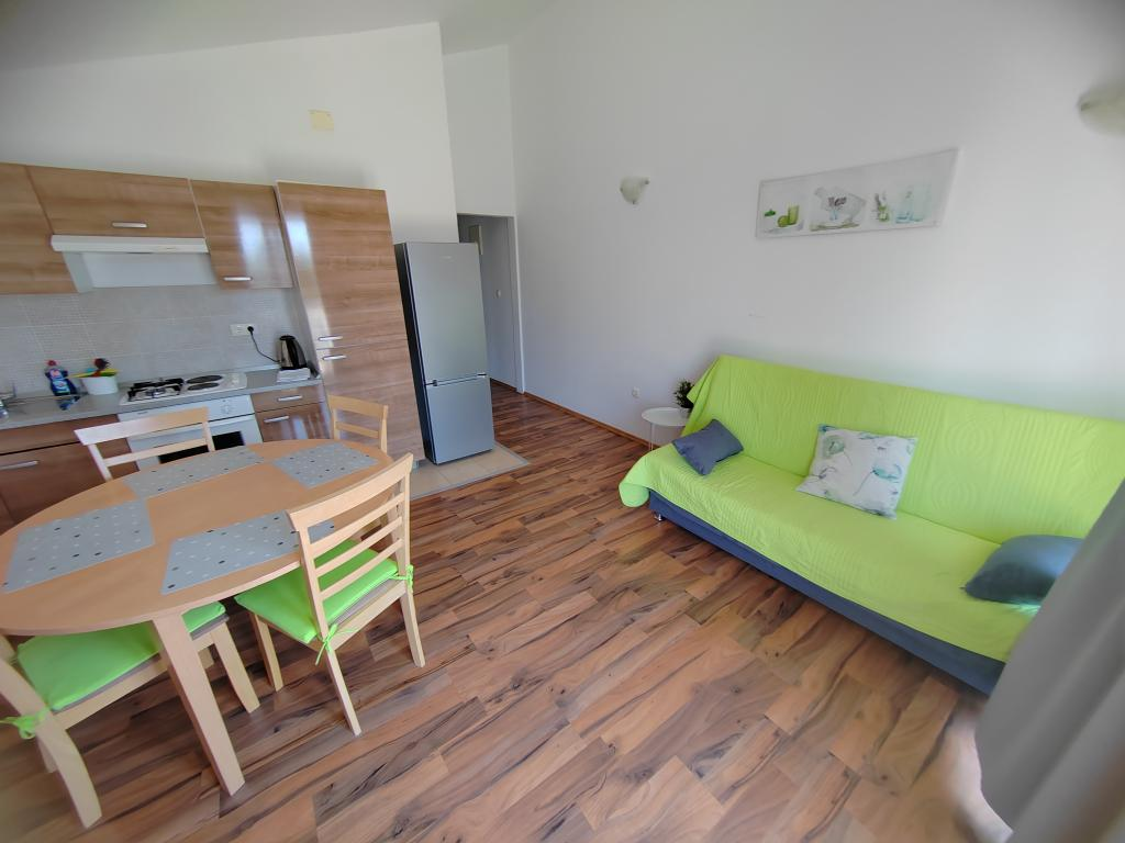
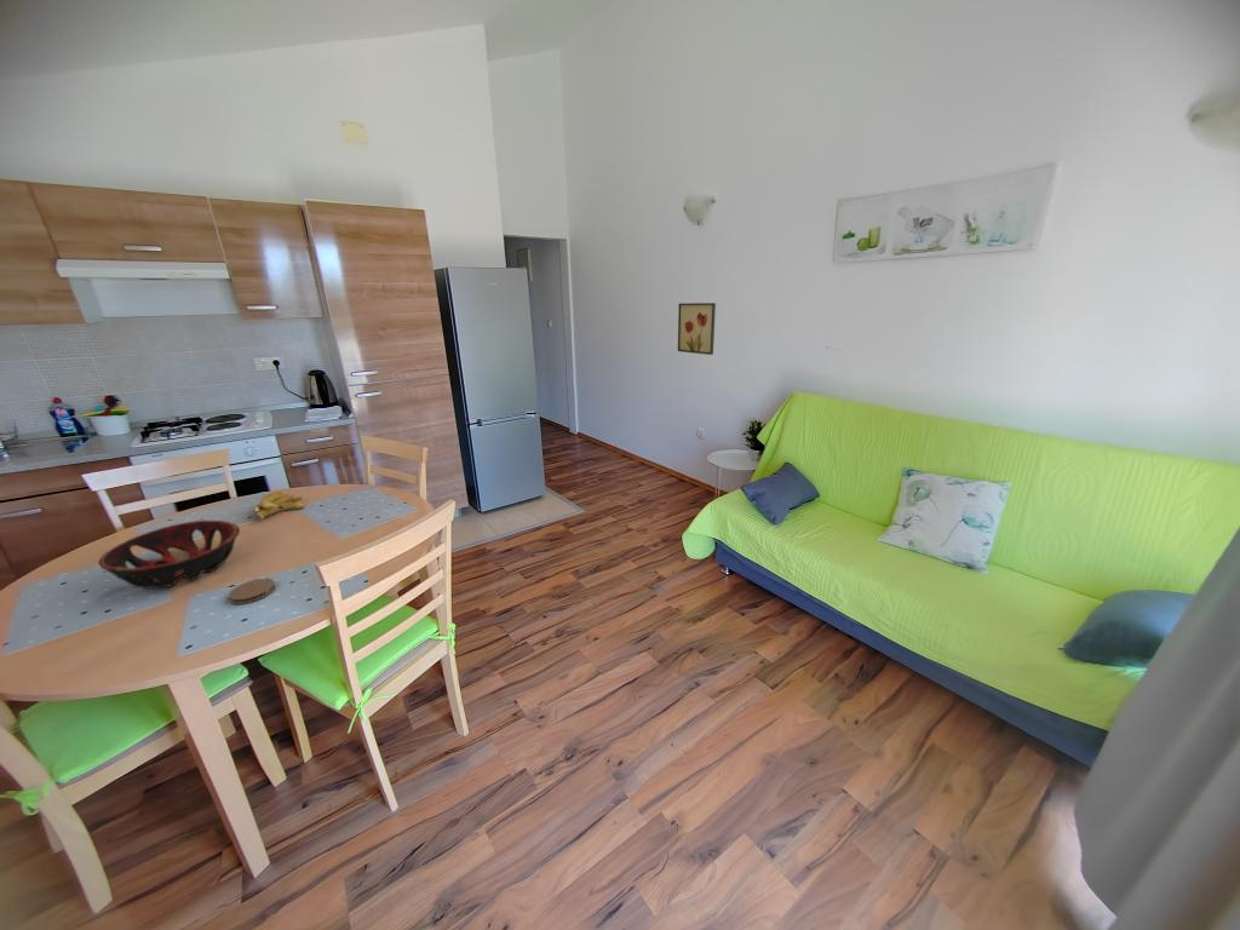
+ coaster (252, 590)
+ banana (277, 504)
+ wall art (696, 328)
+ decorative bowl (176, 559)
